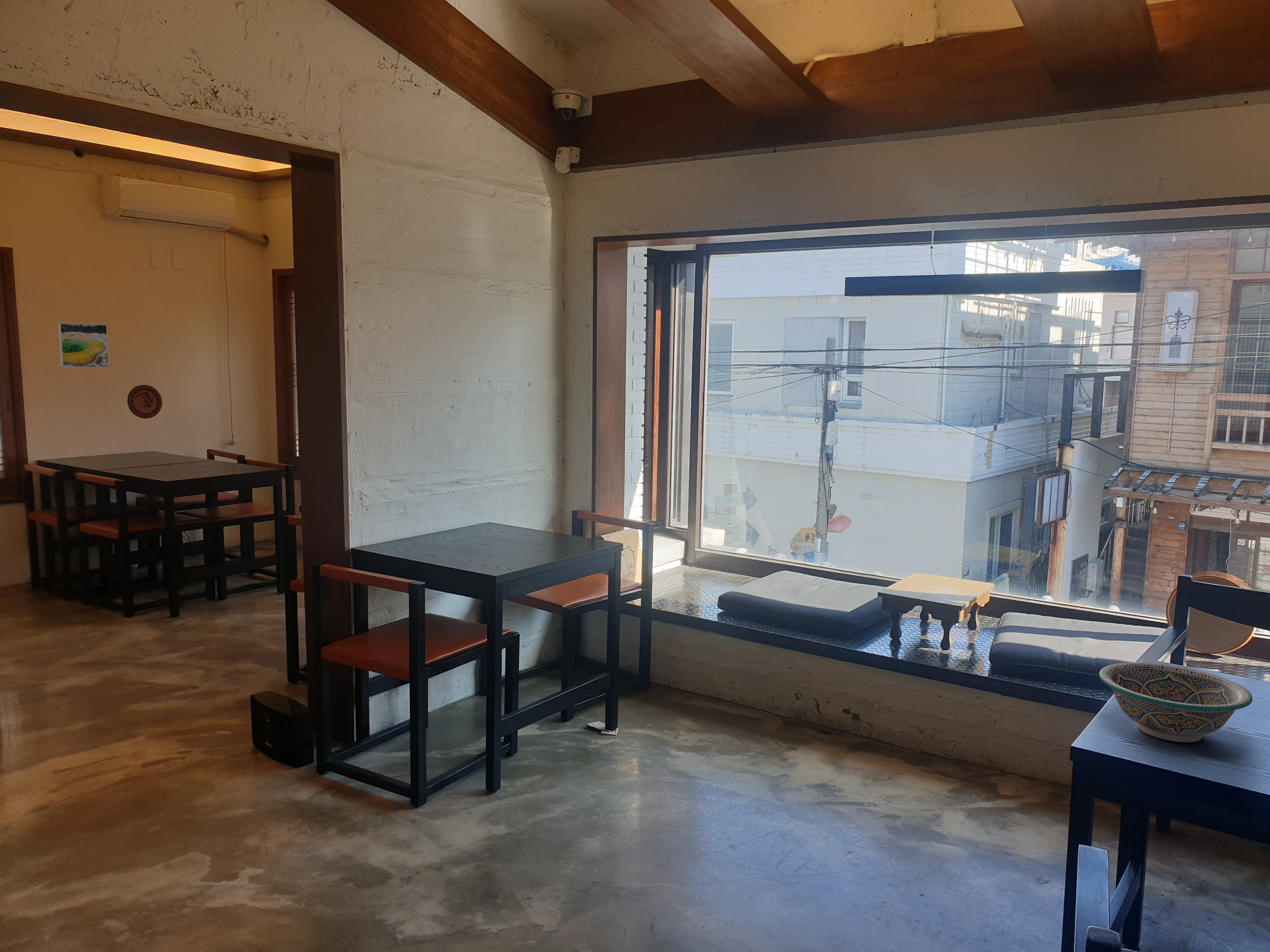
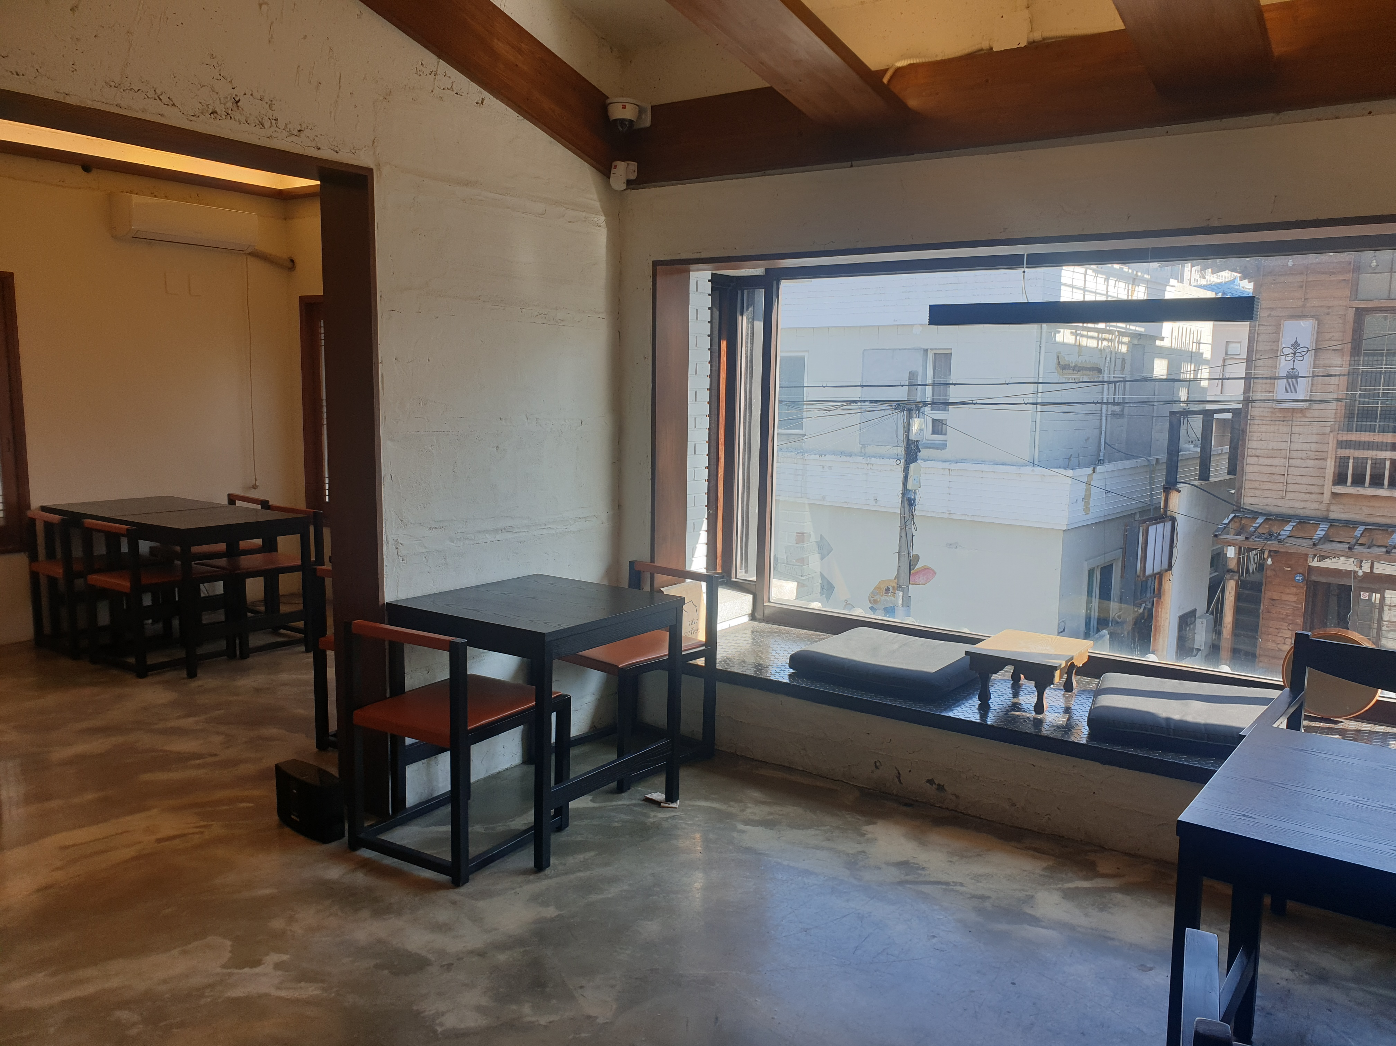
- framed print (84, 345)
- decorative plate (145, 401)
- bowl (1171, 707)
